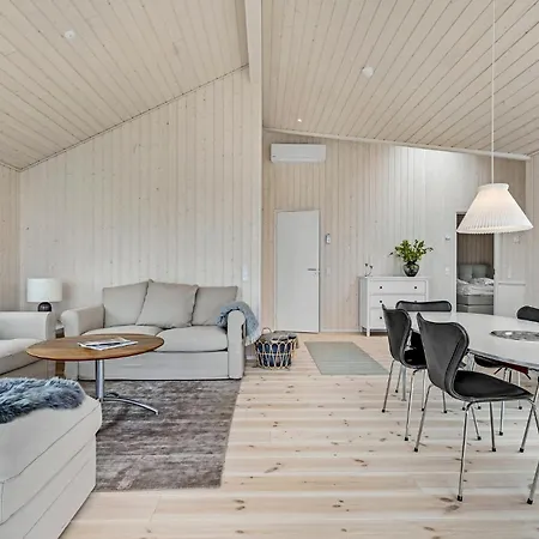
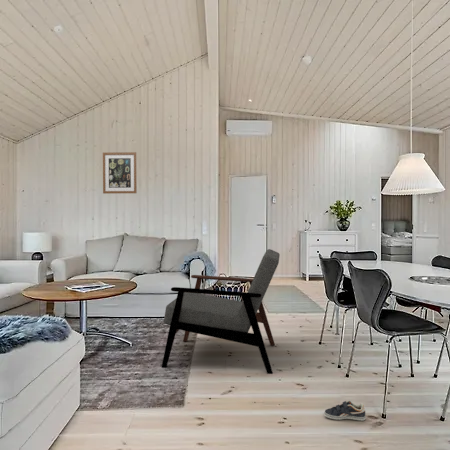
+ wall art (119, 172)
+ armchair (225, 303)
+ sneaker (344, 409)
